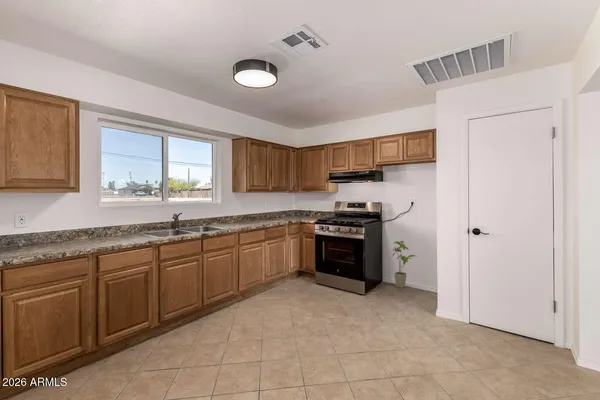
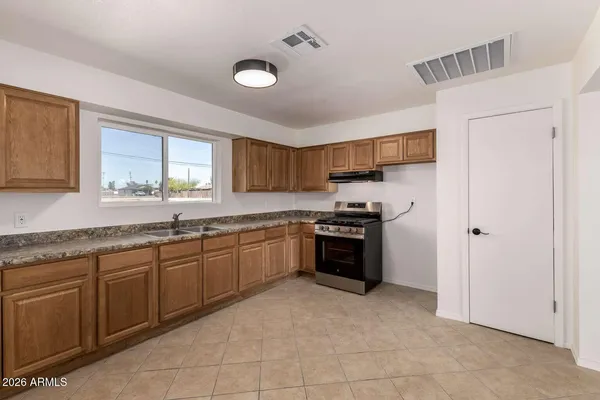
- house plant (403, 263)
